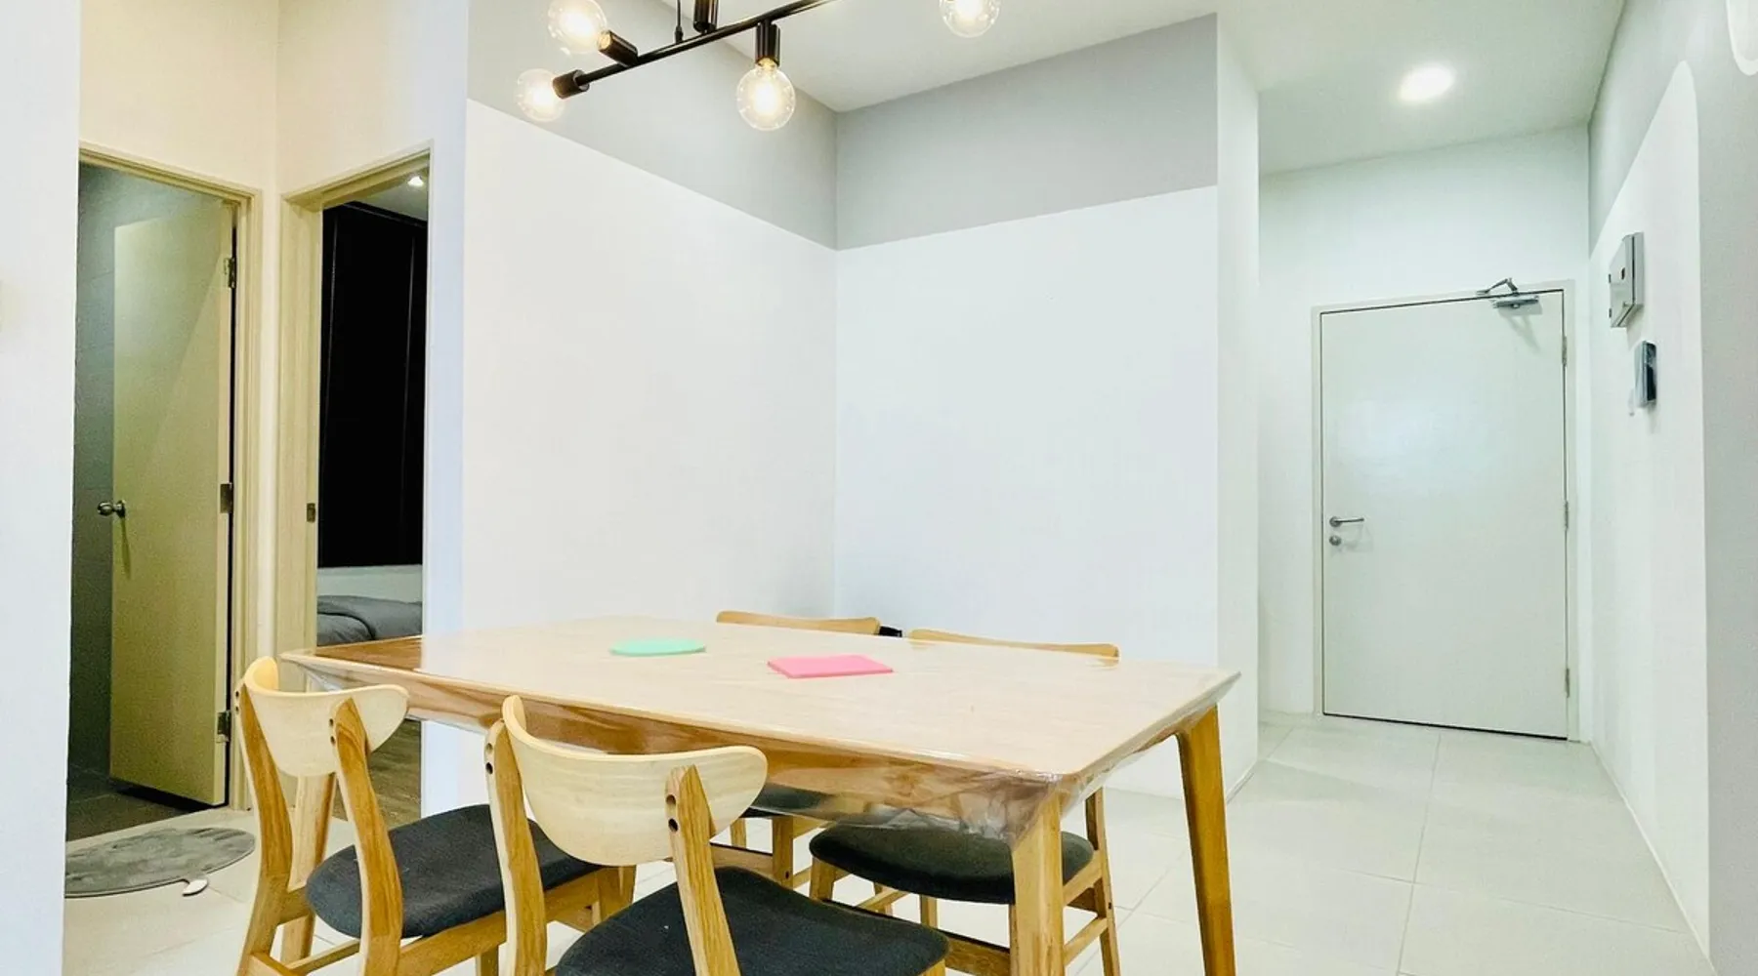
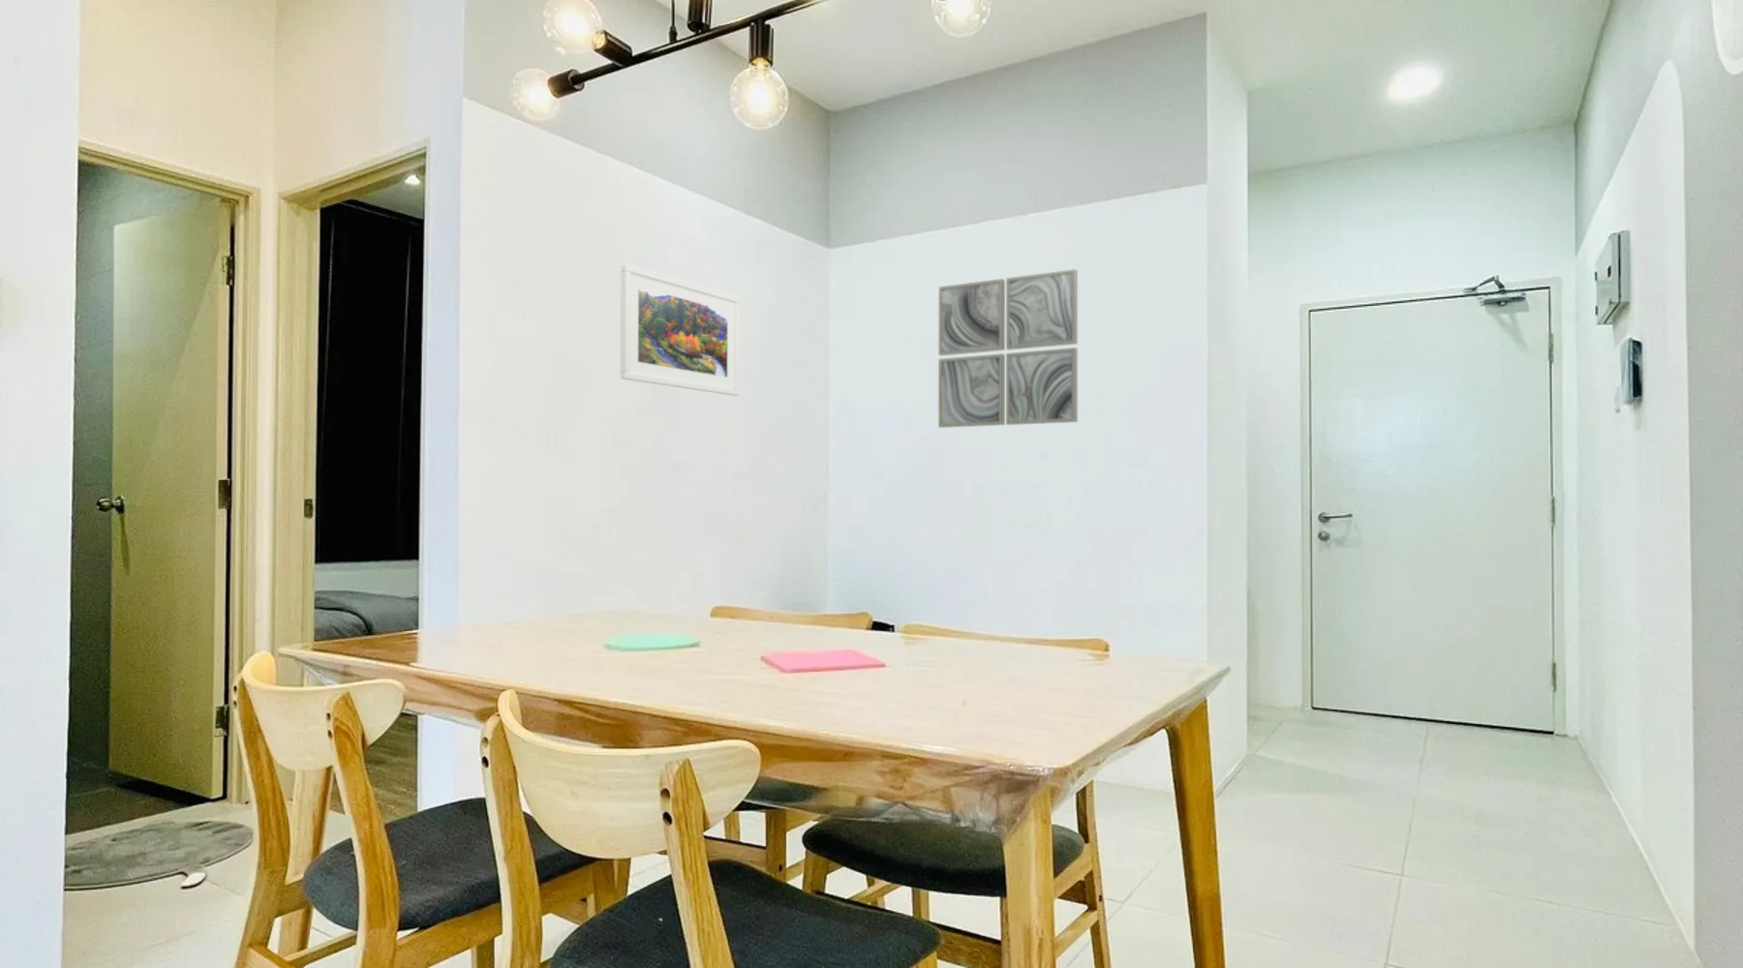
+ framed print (683, 334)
+ wall art (1004, 349)
